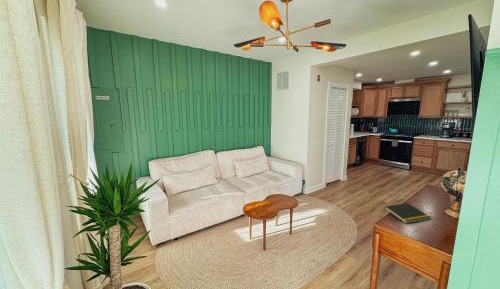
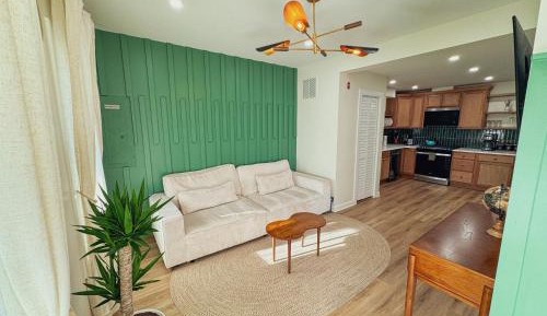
- notepad (406, 212)
